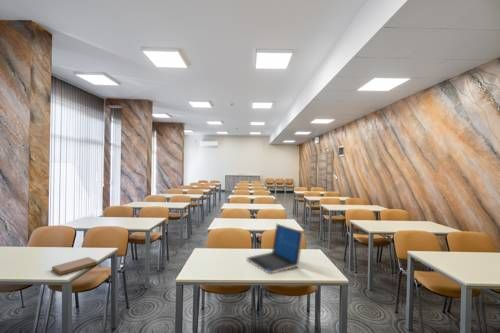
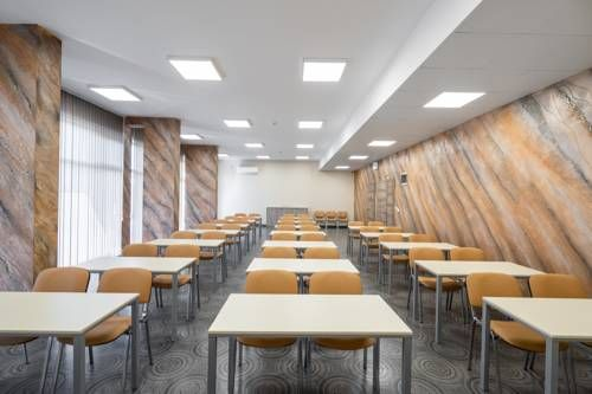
- notebook (75, 265)
- laptop (273, 245)
